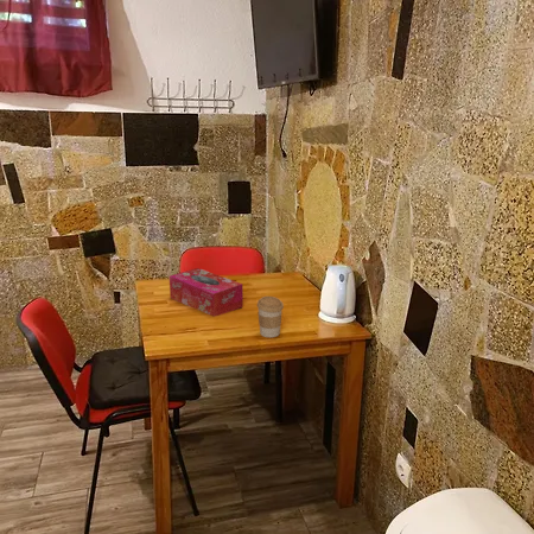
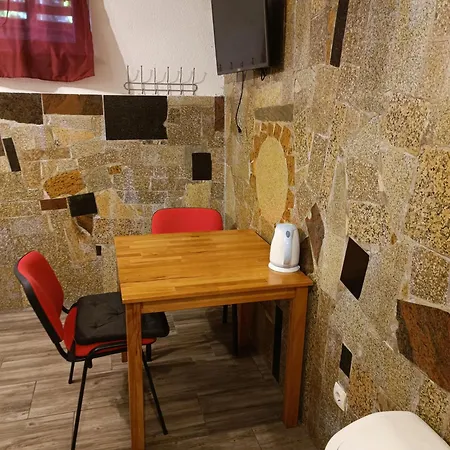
- coffee cup (269, 316)
- tissue box (205, 291)
